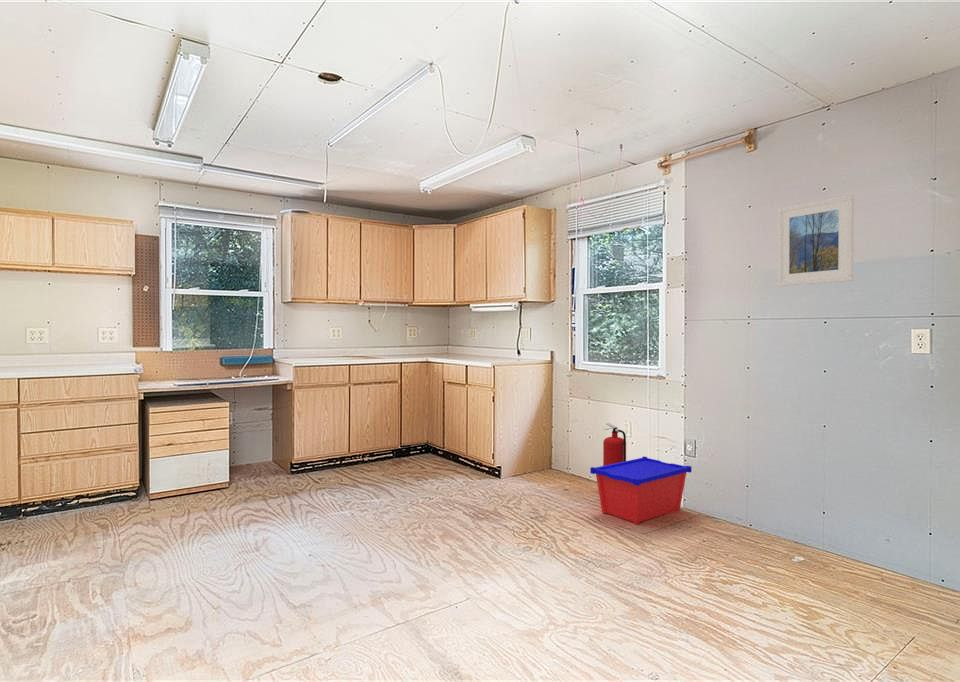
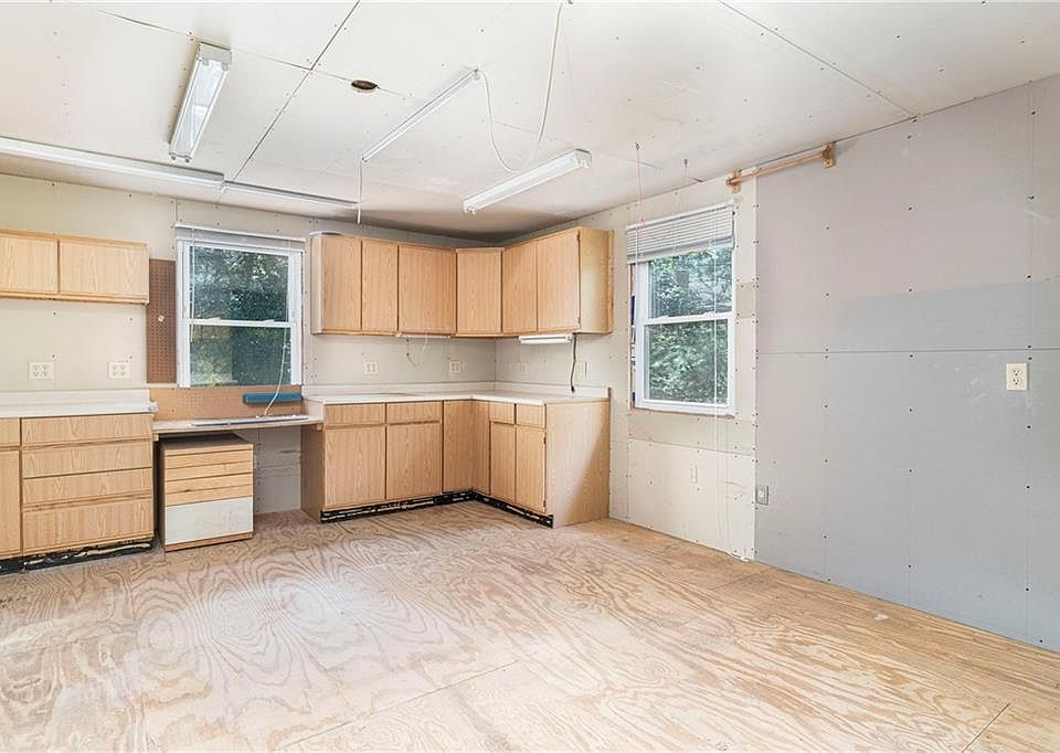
- fire extinguisher (616, 458)
- storage bin (641, 489)
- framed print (813, 242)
